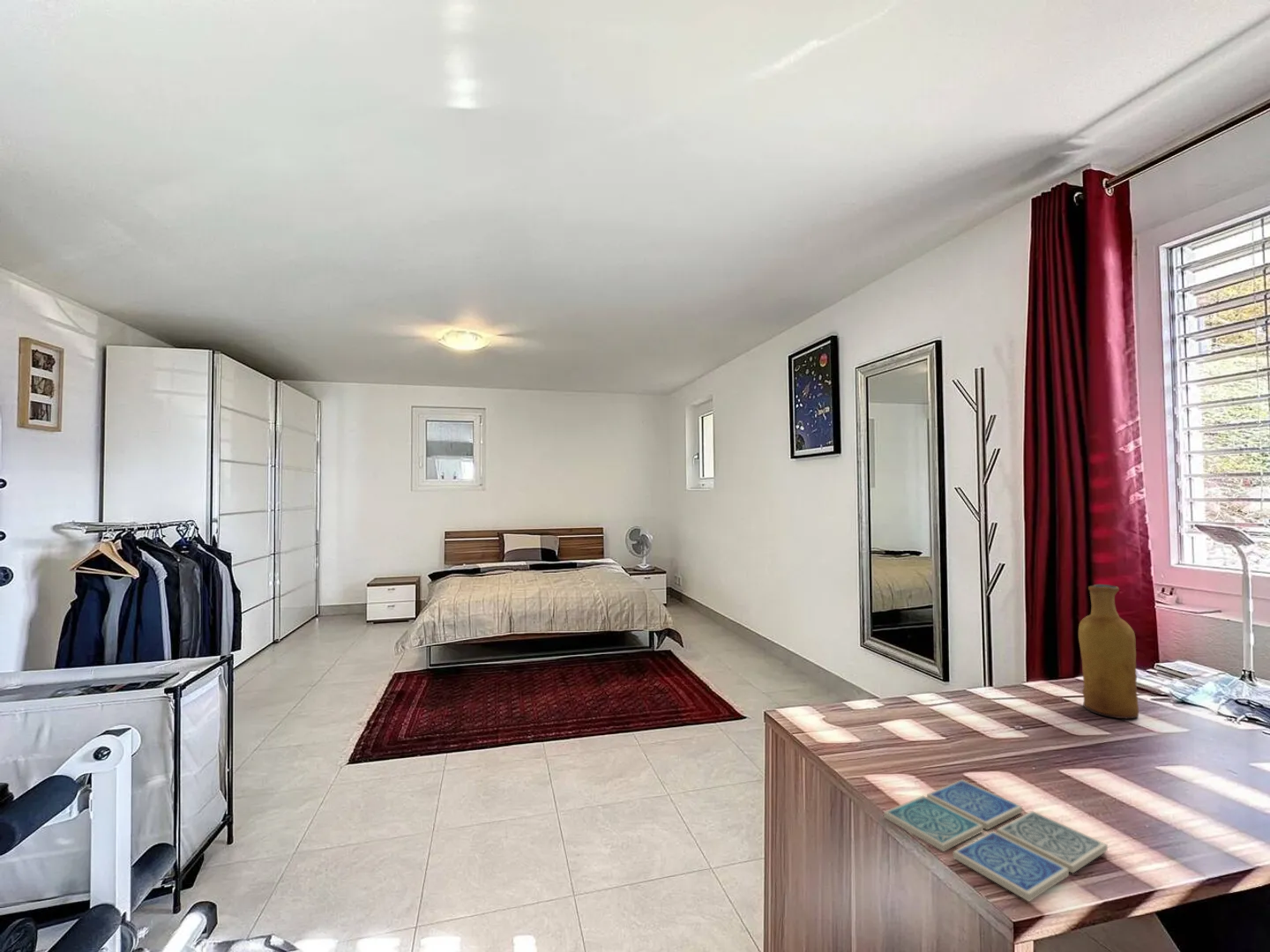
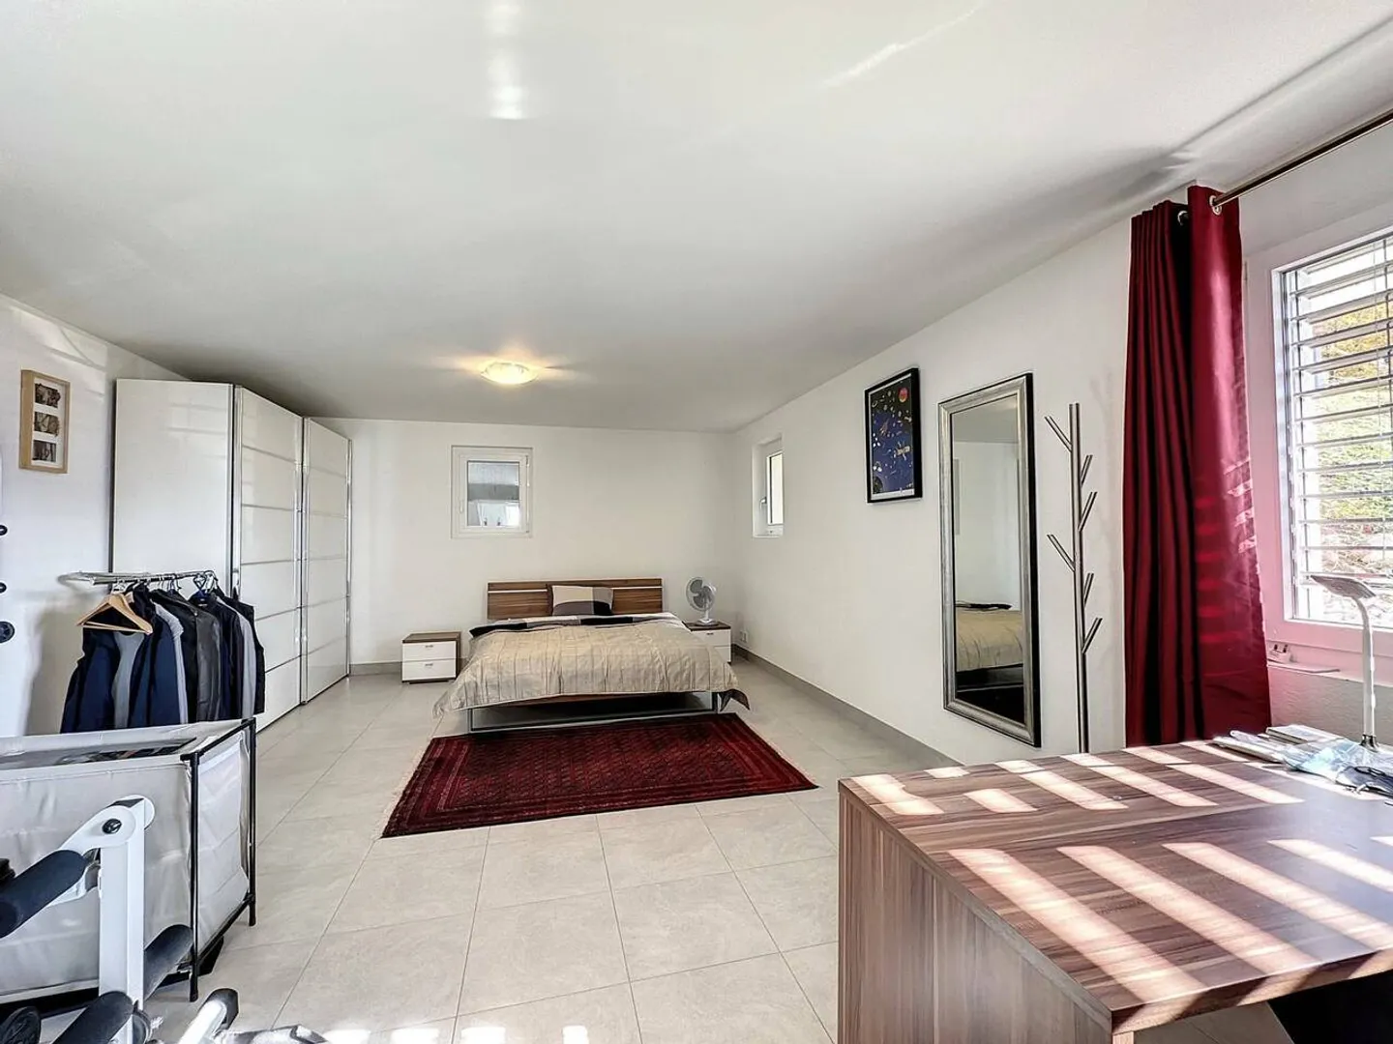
- drink coaster (989, 829)
- vase (1107, 647)
